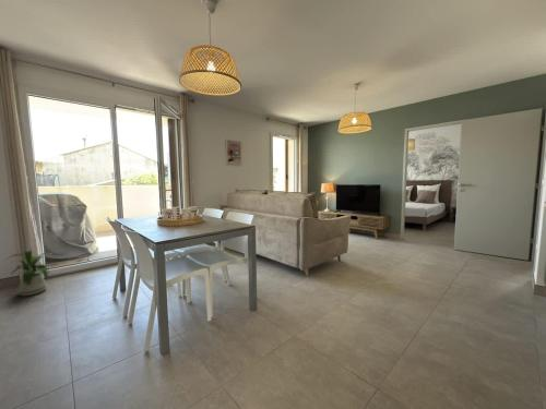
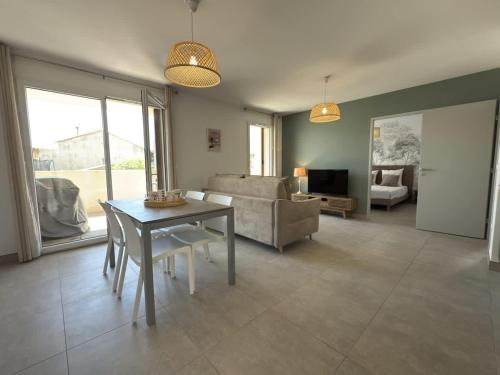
- house plant (34, 268)
